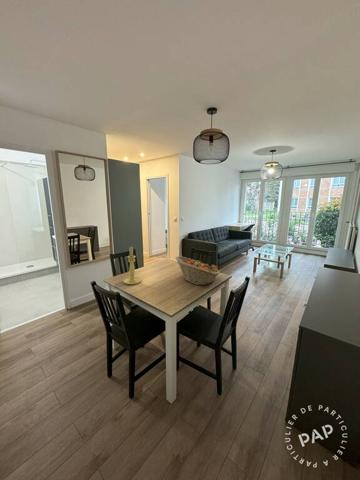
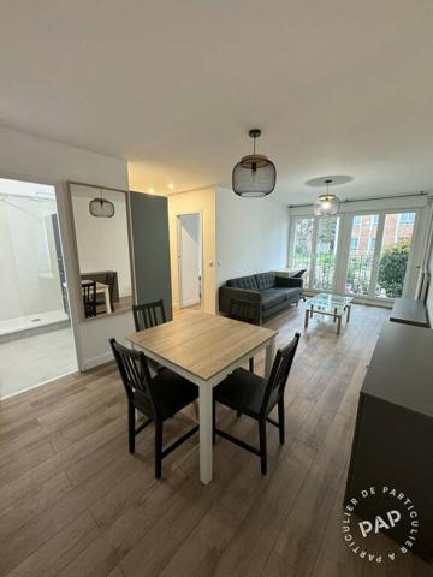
- candle holder (131, 264)
- fruit basket (196, 268)
